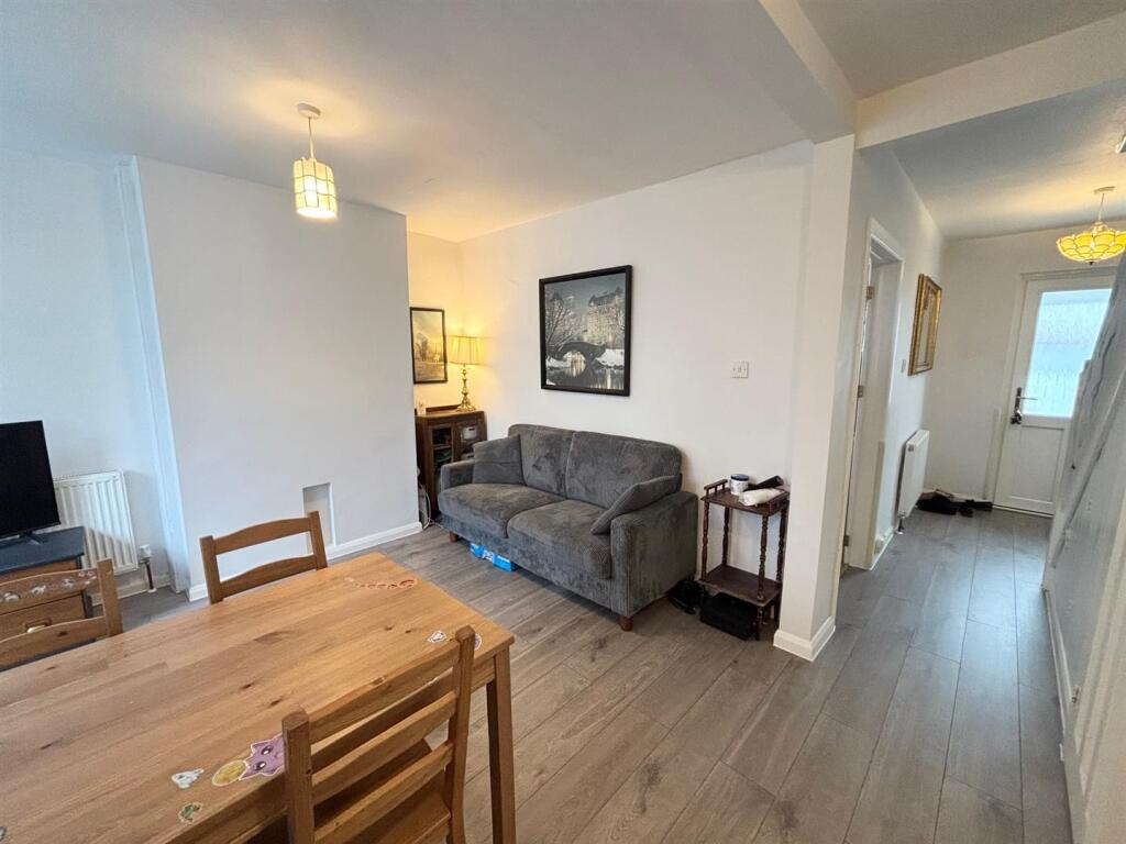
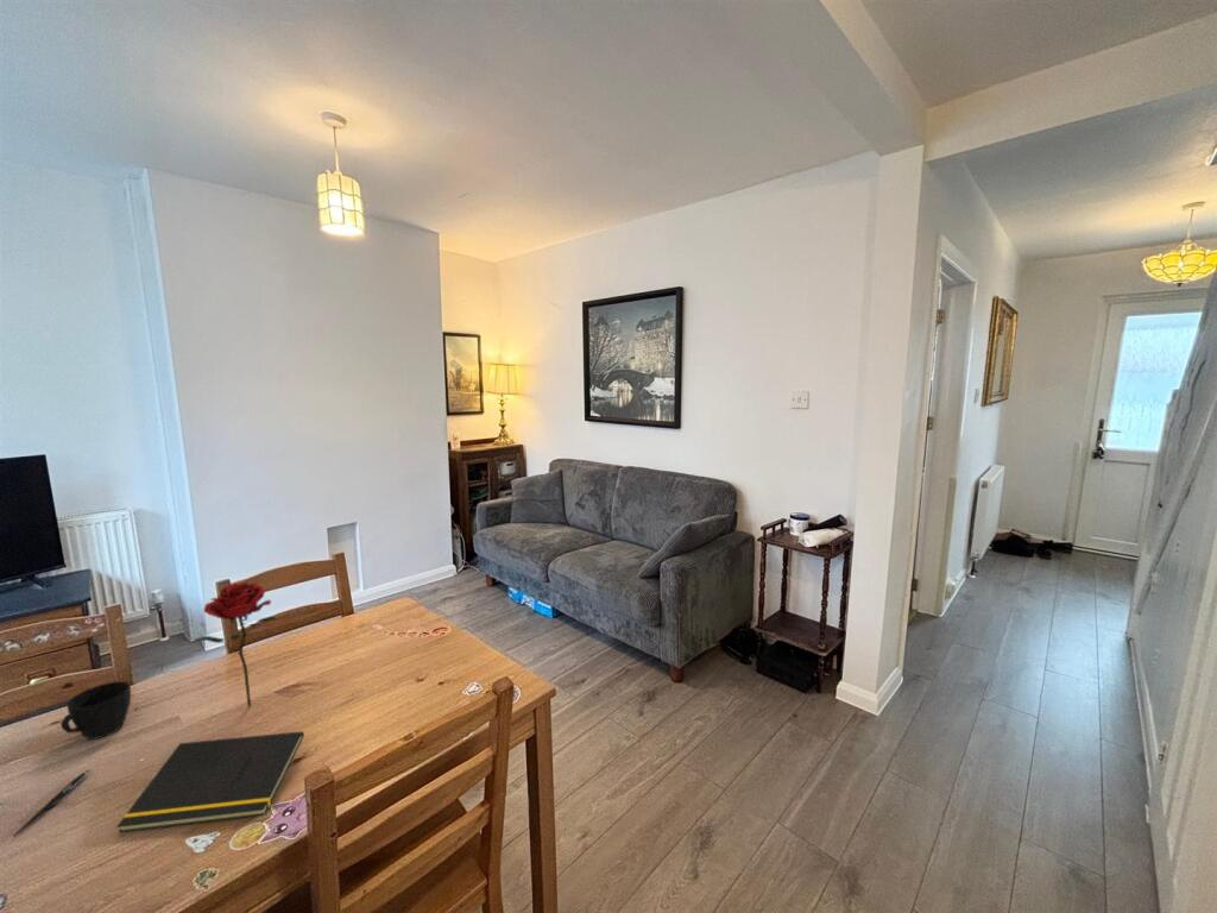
+ cup (97, 713)
+ notepad (220, 776)
+ flower (240, 647)
+ pen (52, 800)
